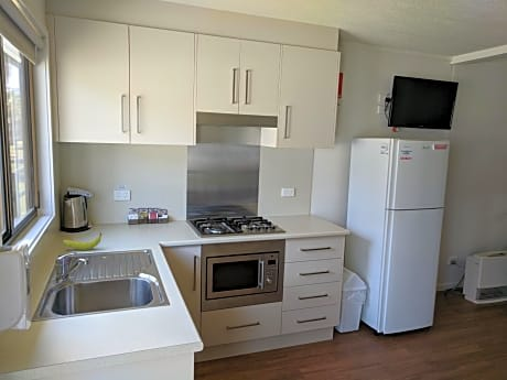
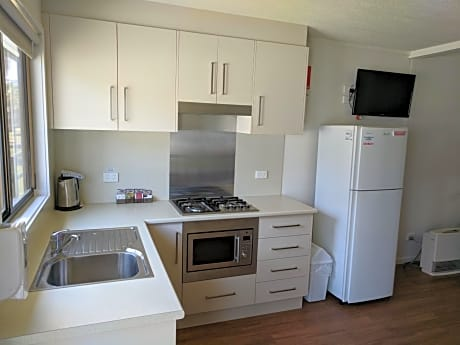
- fruit (83, 242)
